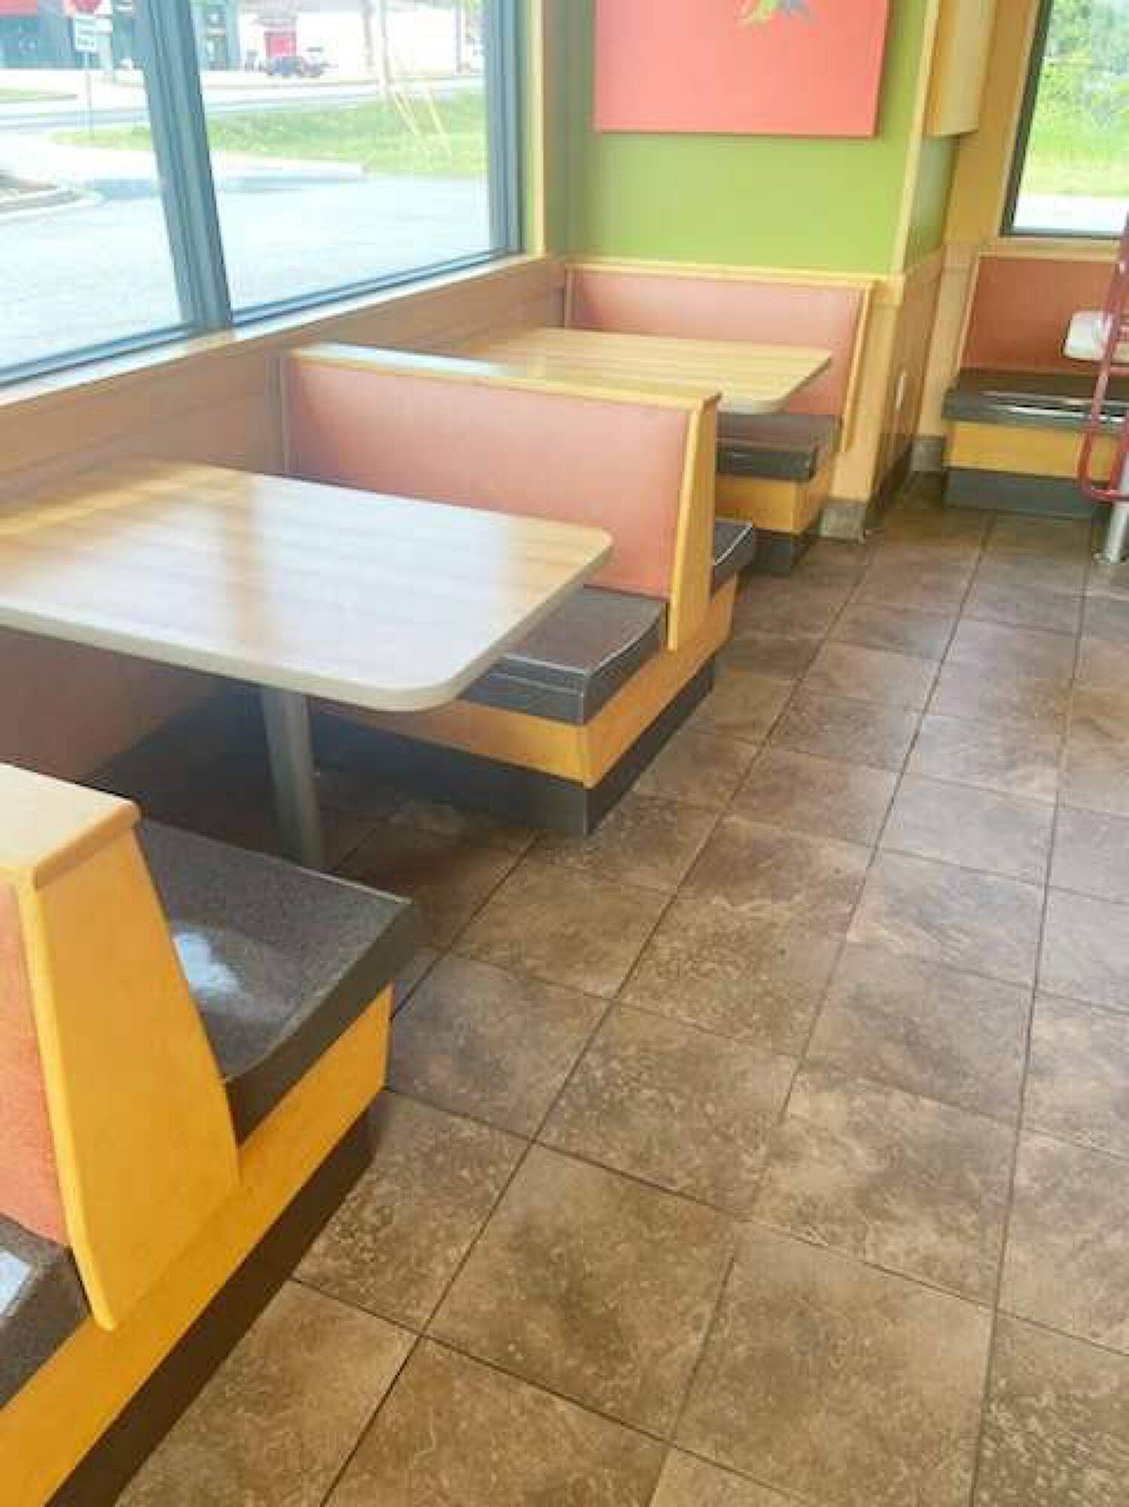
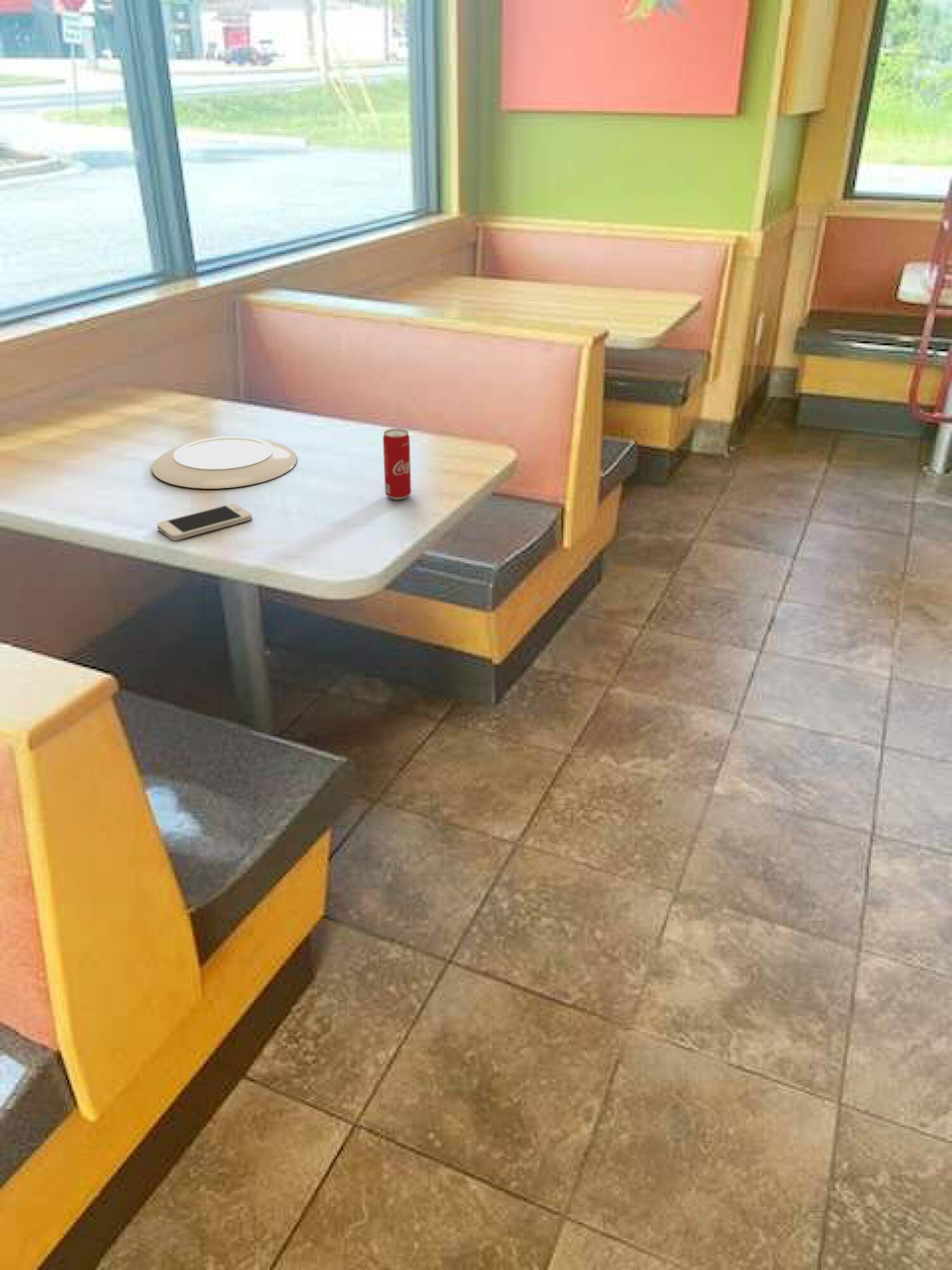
+ smartphone (205, 521)
+ beverage can (397, 464)
+ plate (225, 457)
